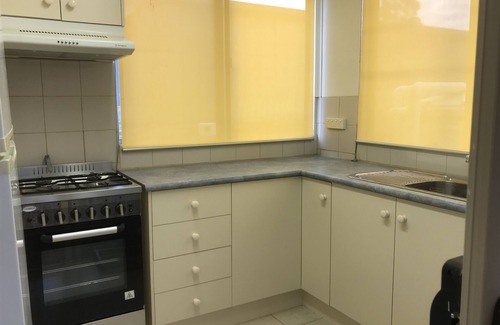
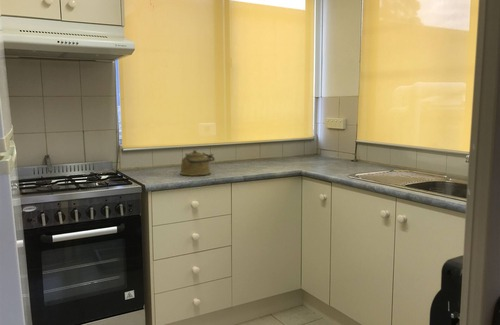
+ kettle (198, 161)
